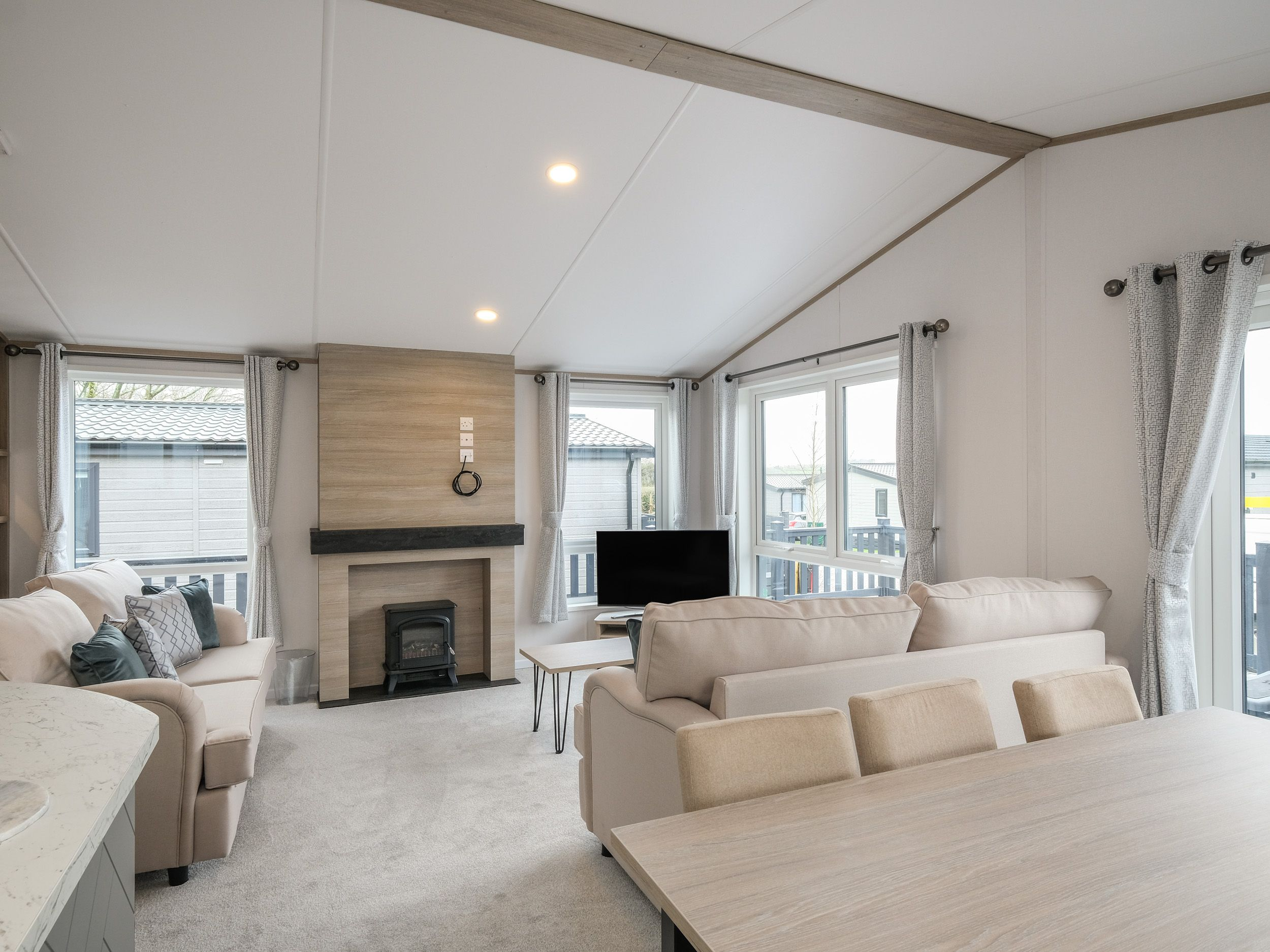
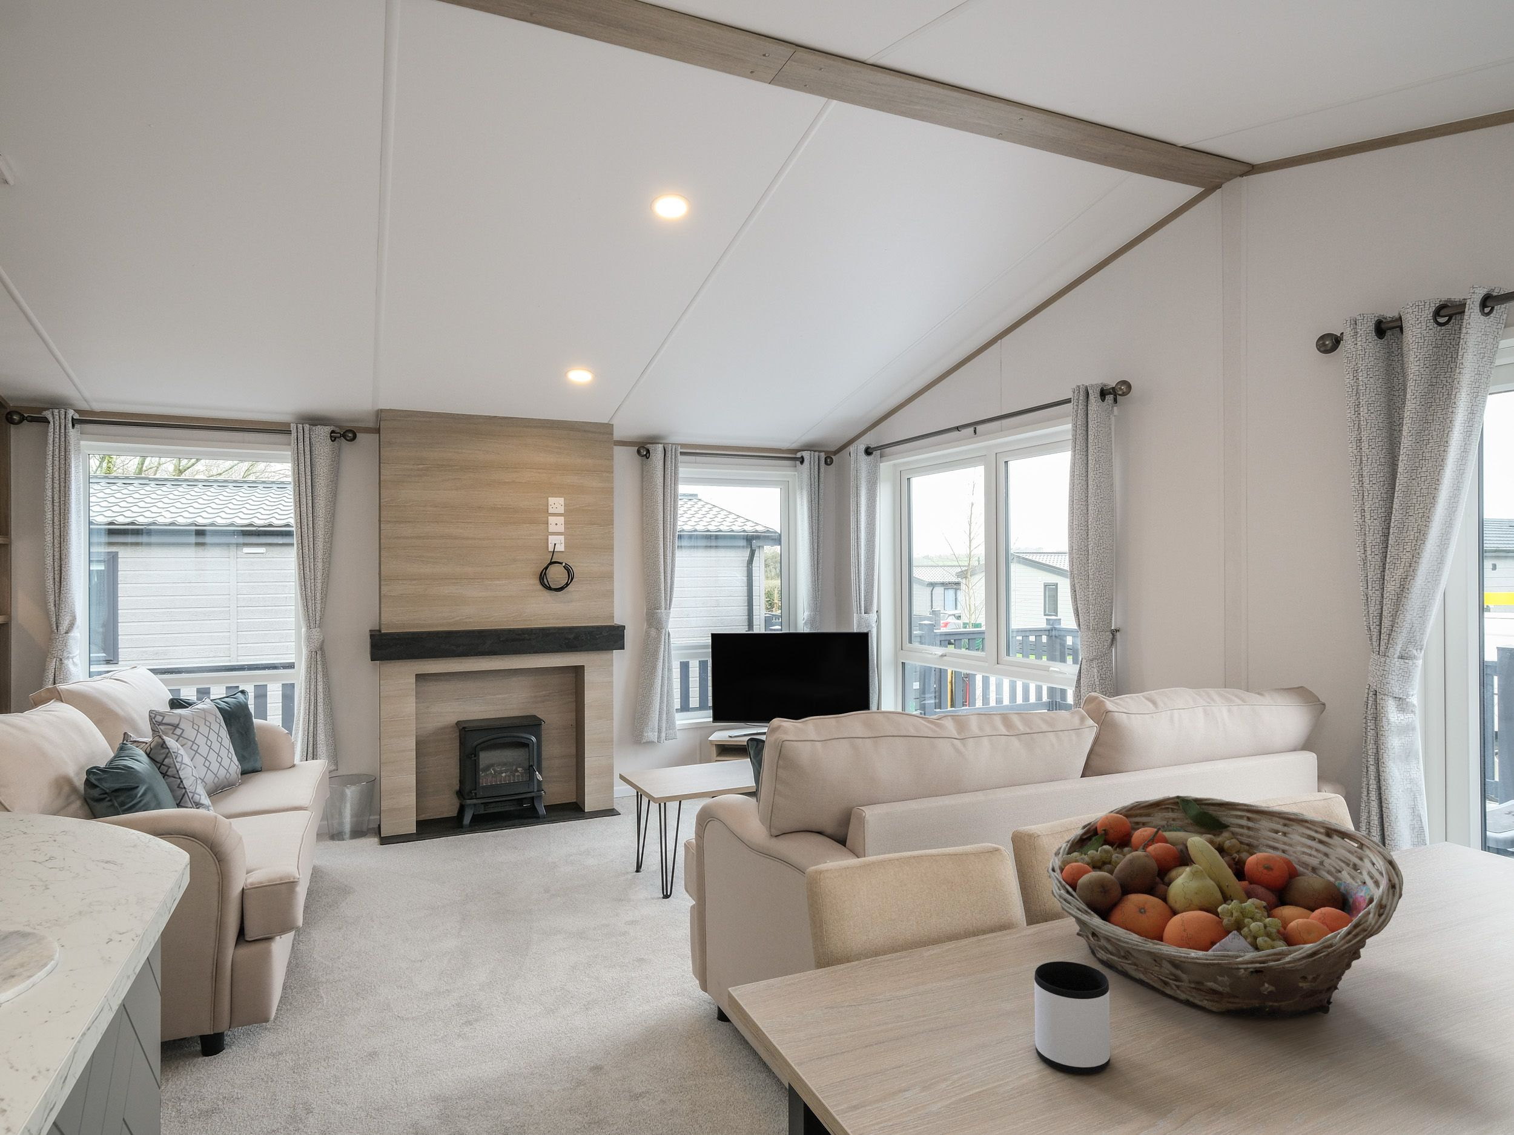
+ fruit basket (1208, 893)
+ mug (1066, 1009)
